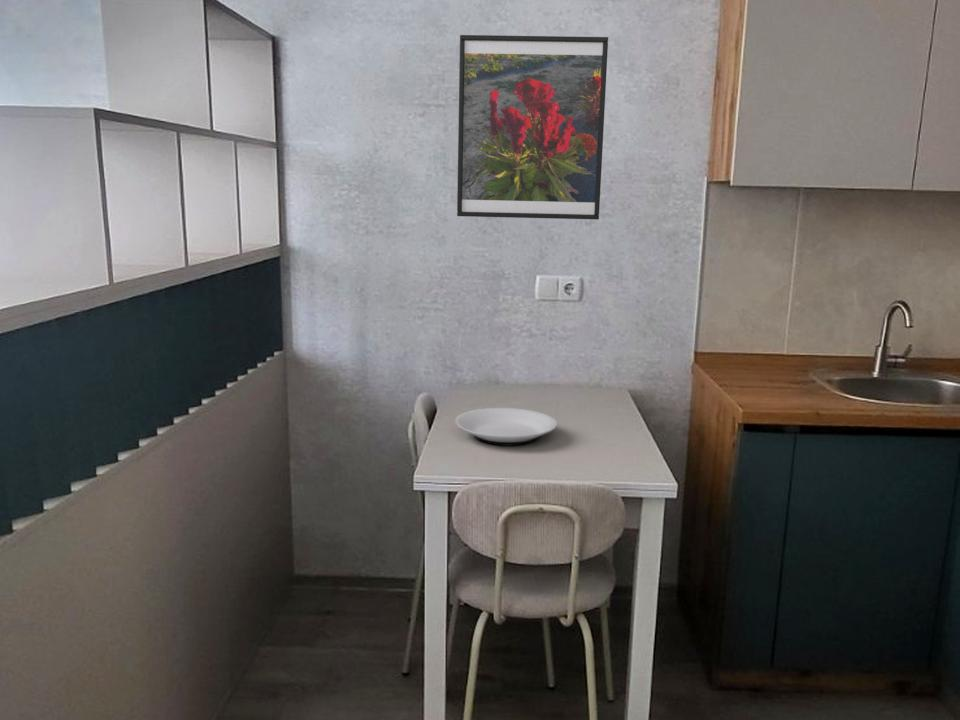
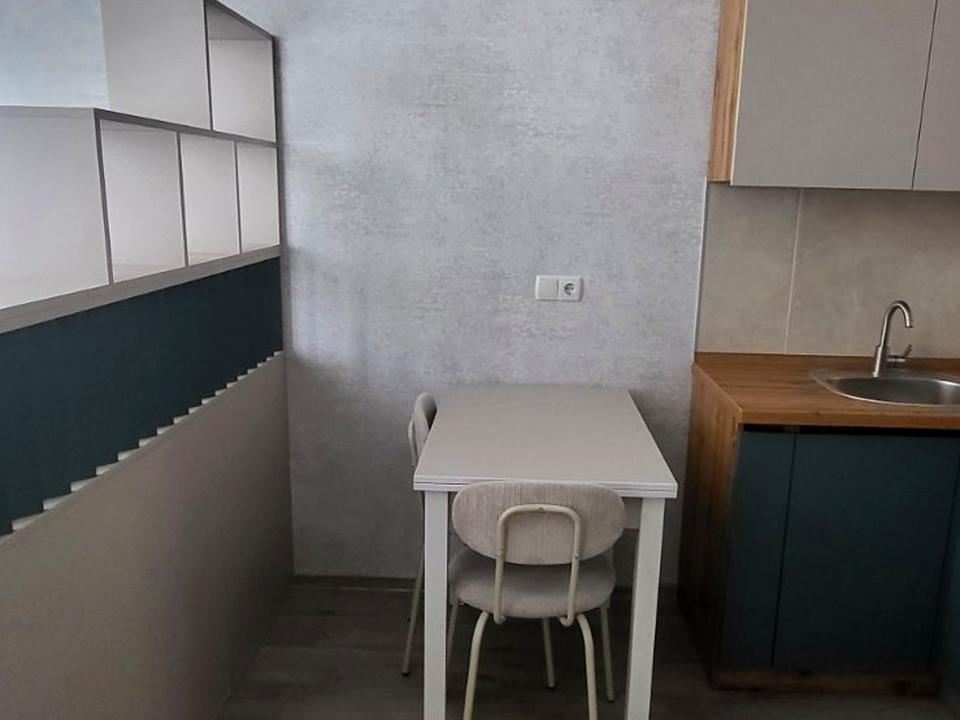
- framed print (530, 129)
- plate (505, 428)
